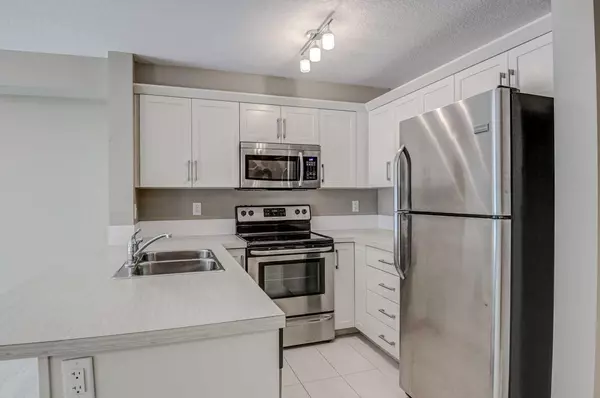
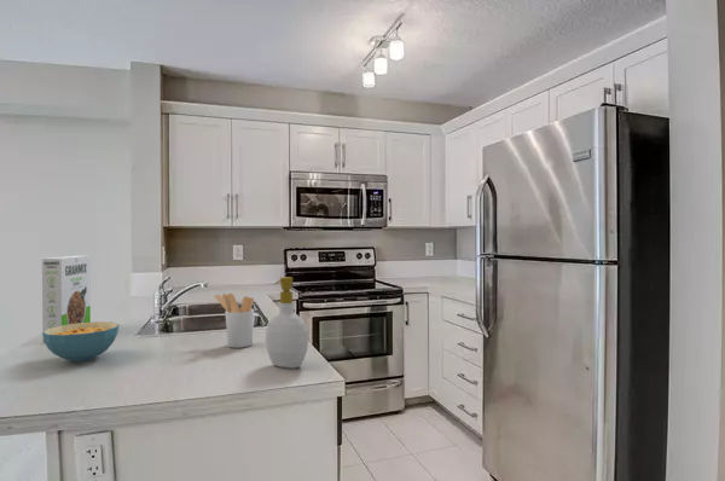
+ utensil holder (234, 318)
+ cereal bowl (82, 343)
+ soap bottle (285, 321)
+ cereal box (68, 295)
